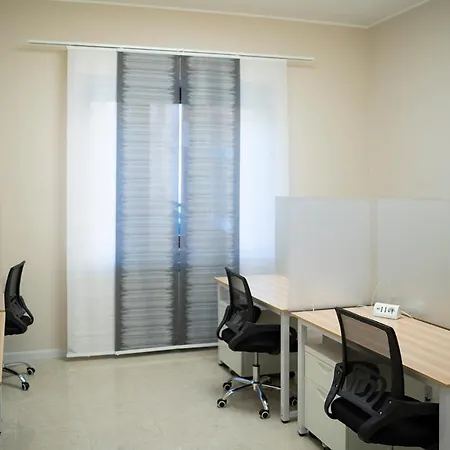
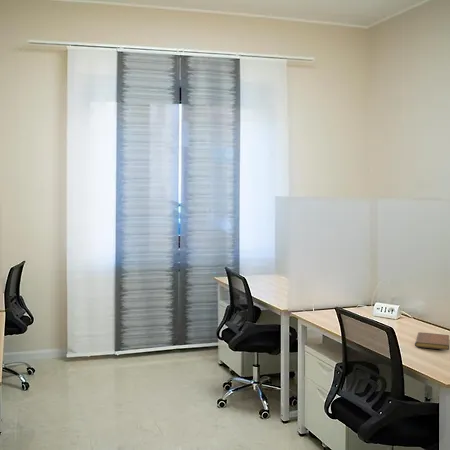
+ notebook (432, 340)
